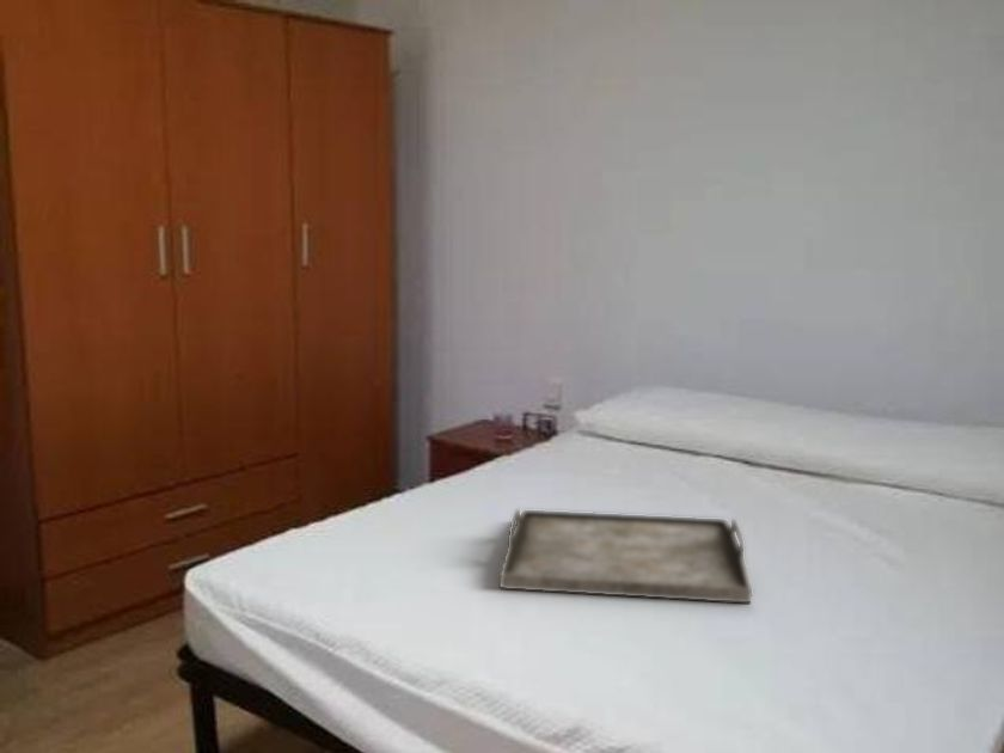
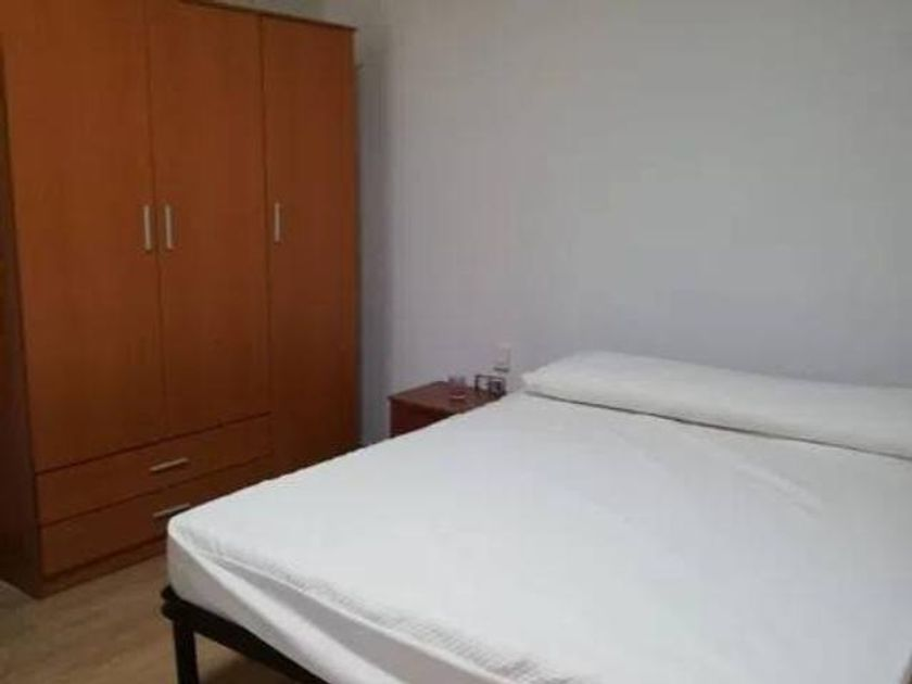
- serving tray (623, 539)
